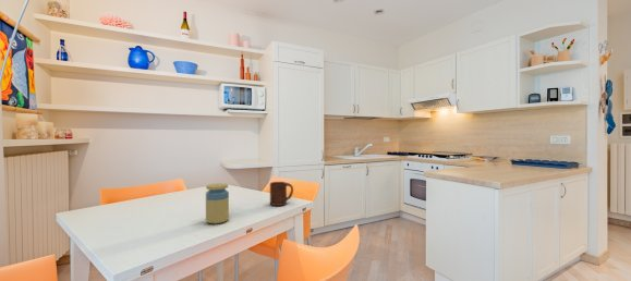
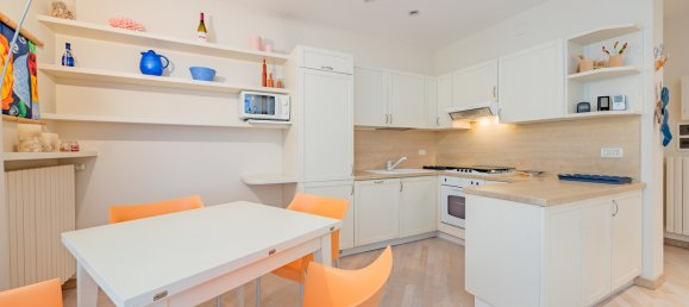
- cup (280, 193)
- jar (217, 203)
